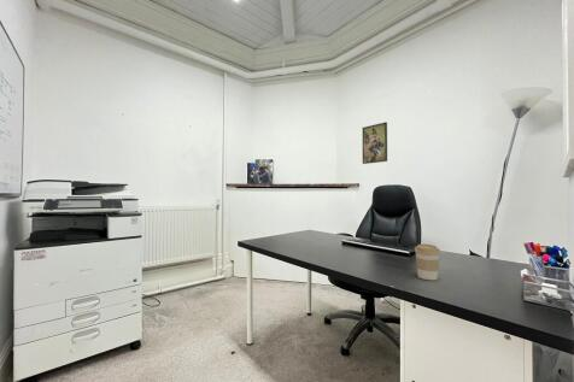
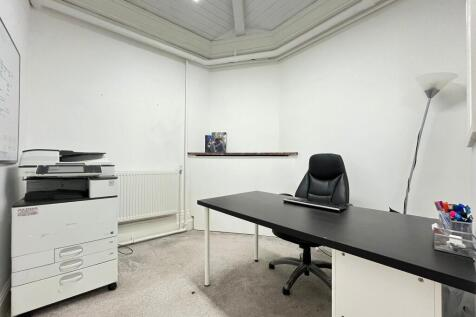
- coffee cup (427, 260)
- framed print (374, 143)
